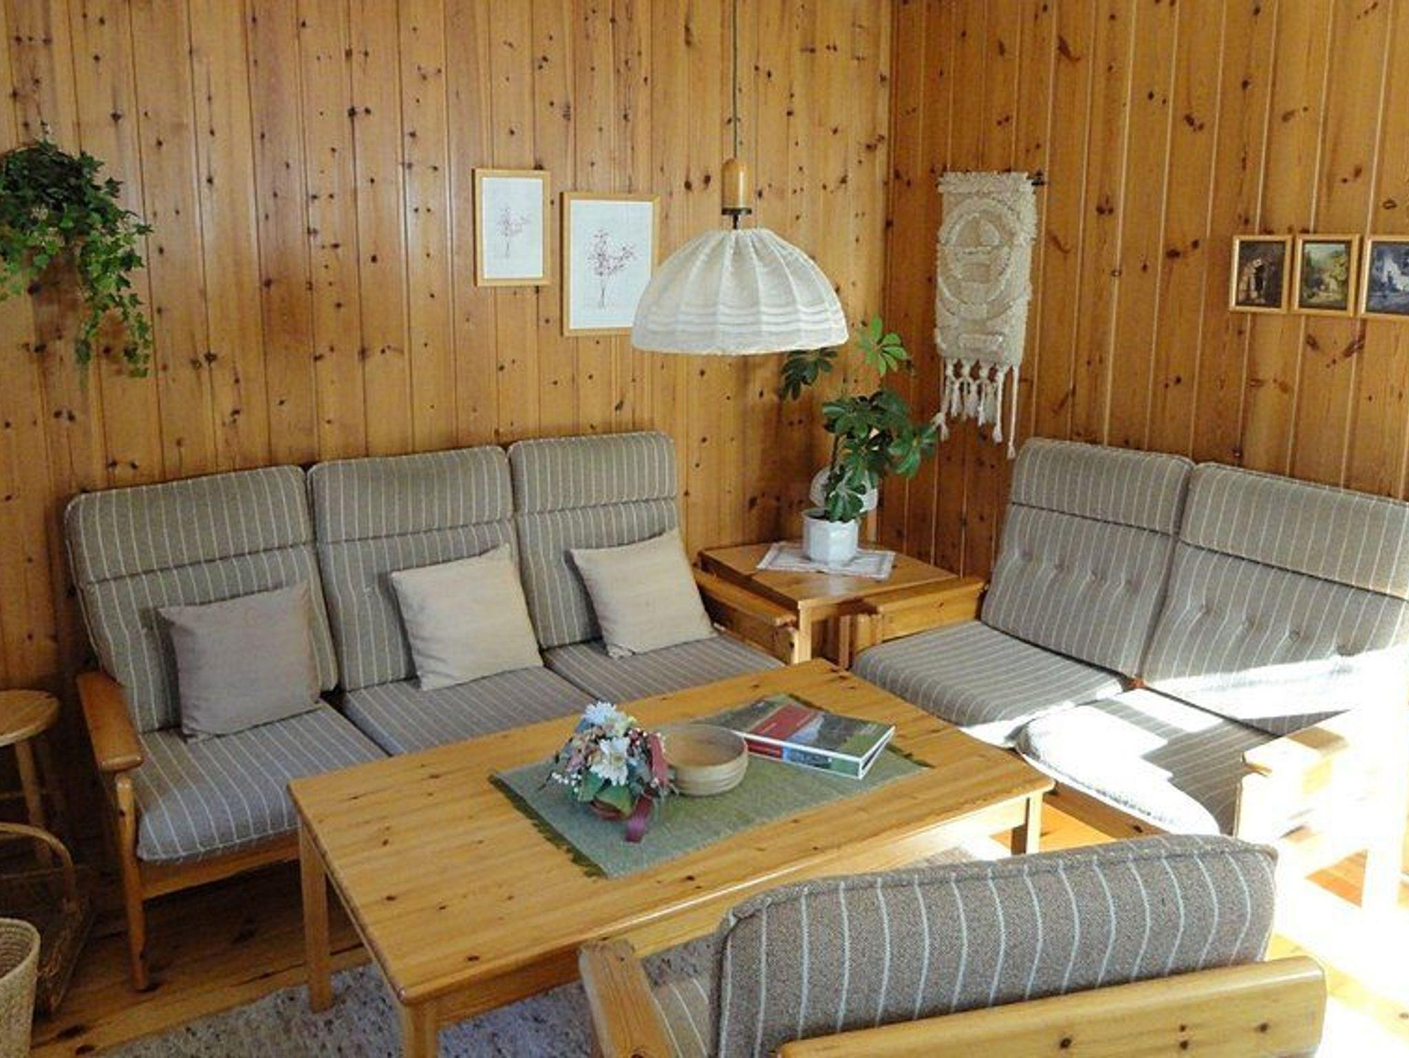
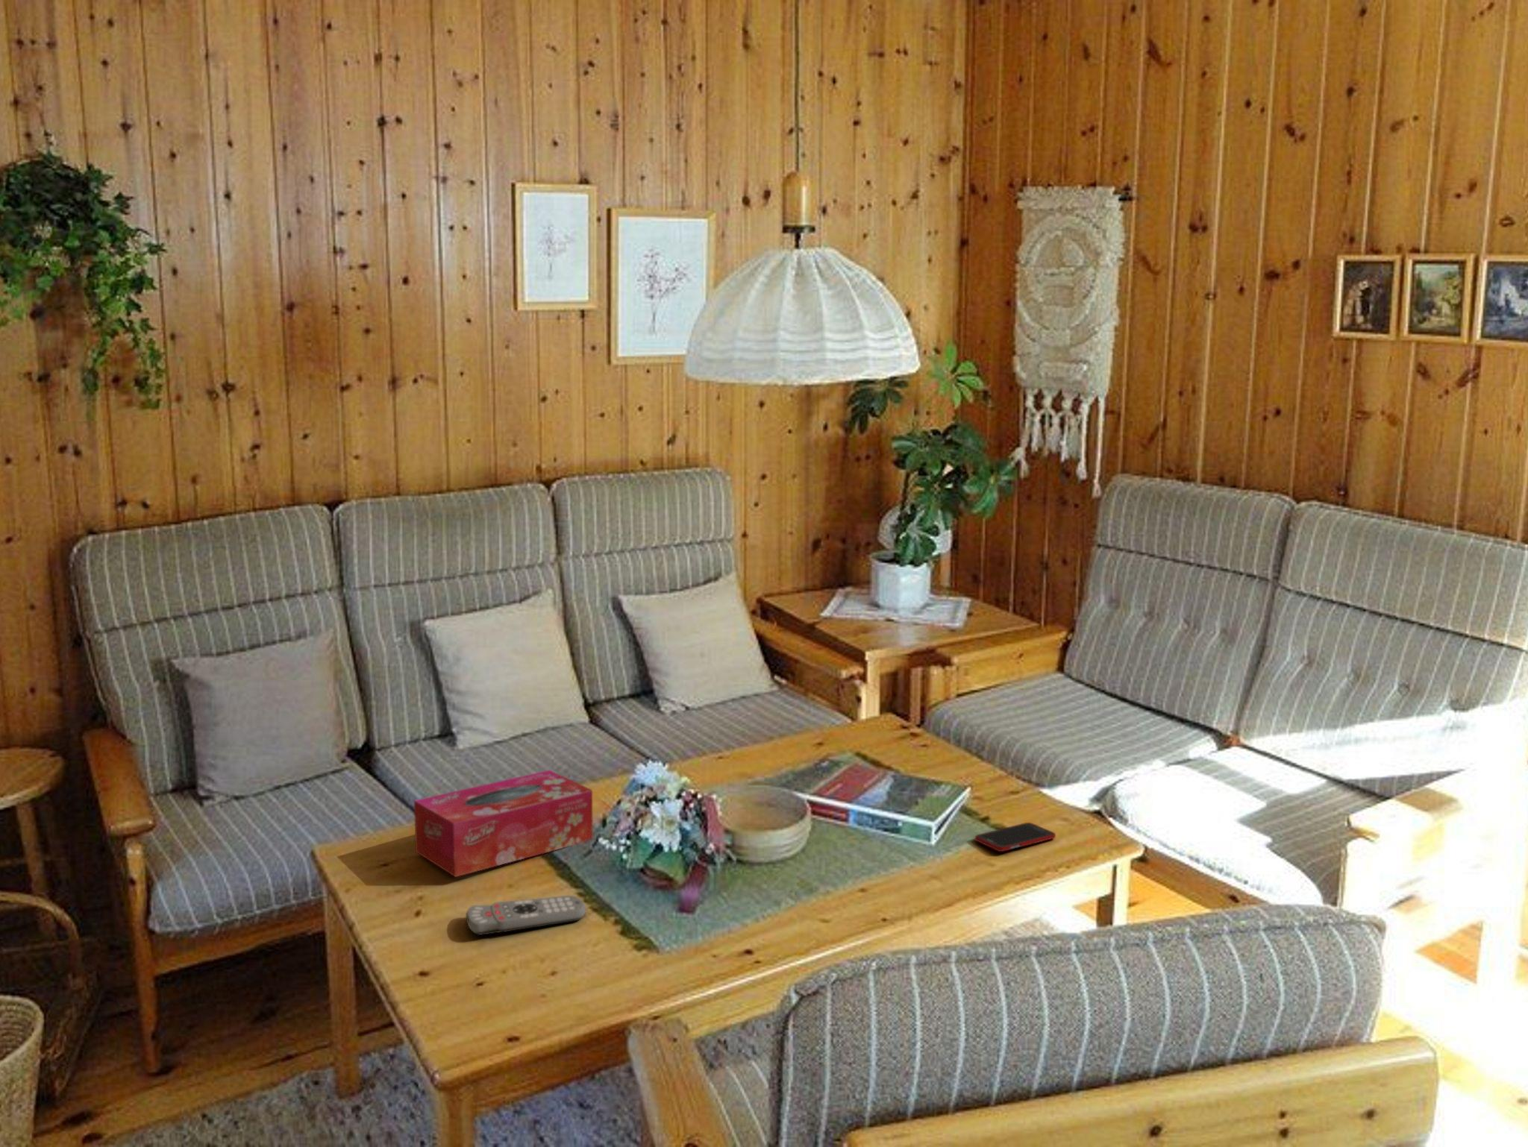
+ cell phone (1015, 837)
+ remote control (527, 914)
+ tissue box (505, 820)
